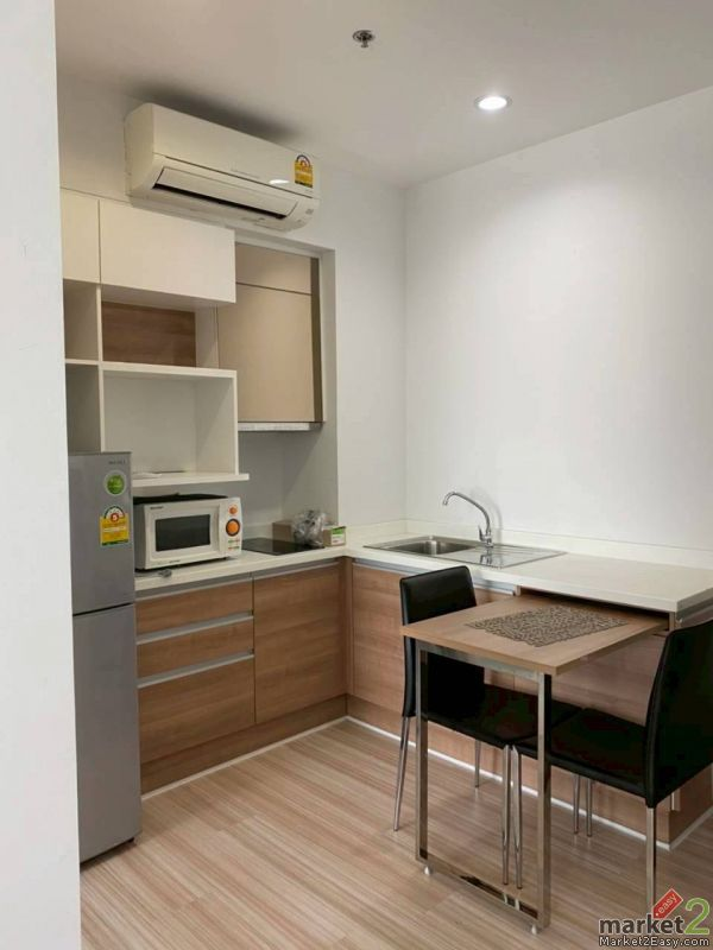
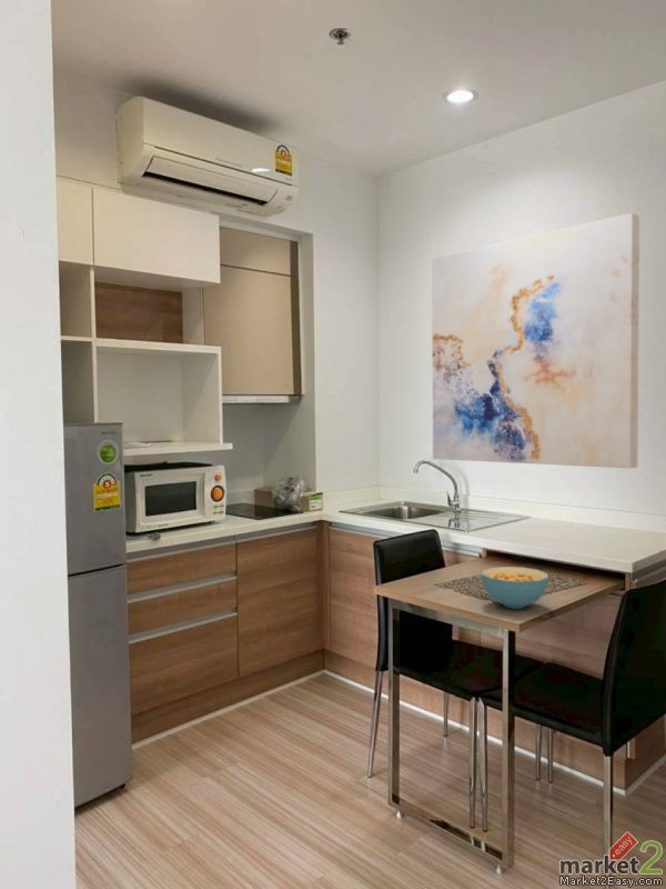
+ cereal bowl (514, 589)
+ wall art (524, 351)
